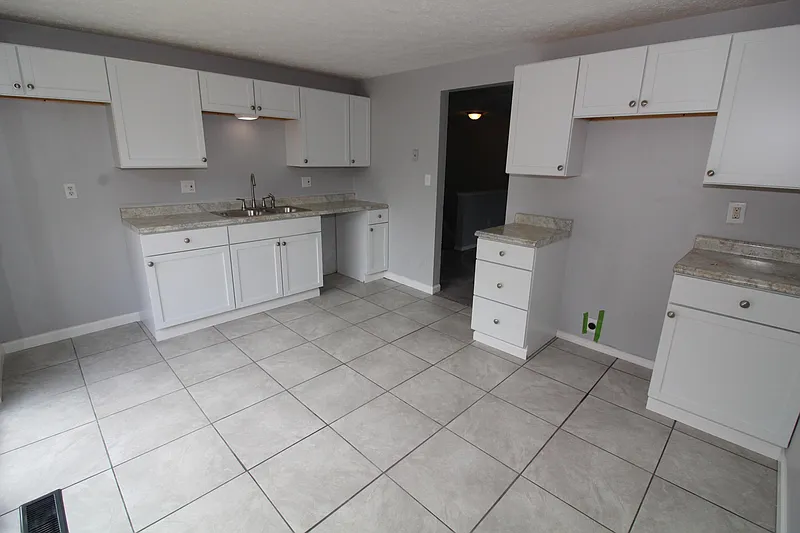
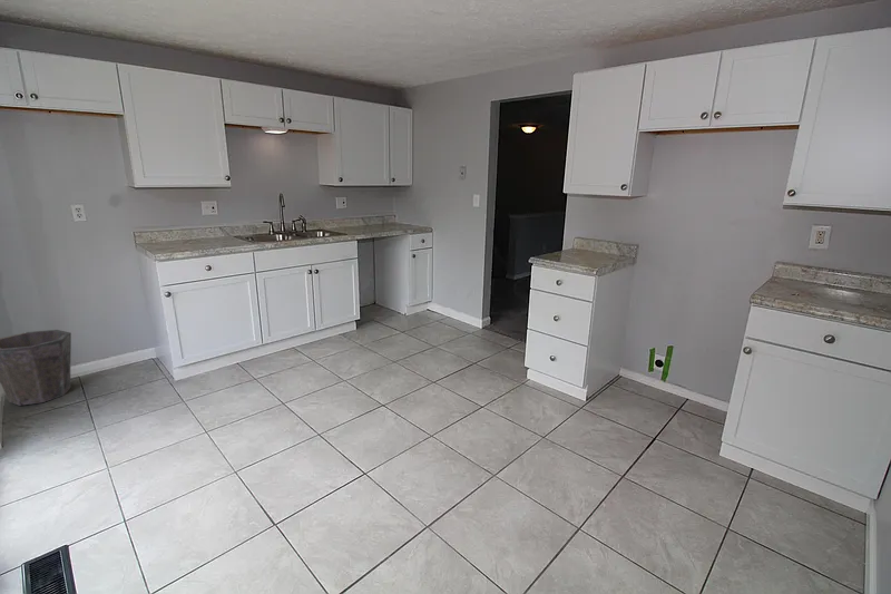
+ waste bin (35, 367)
